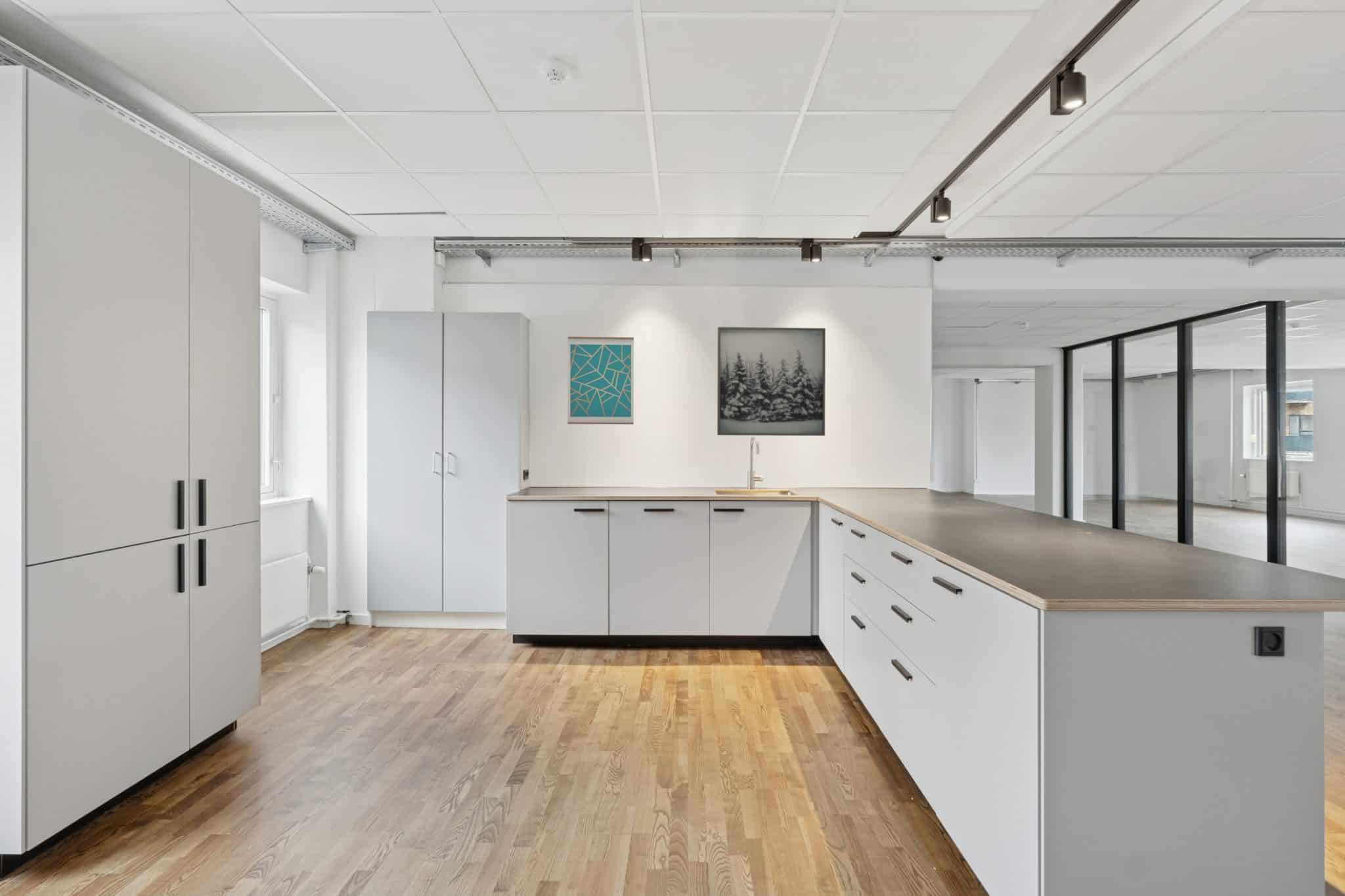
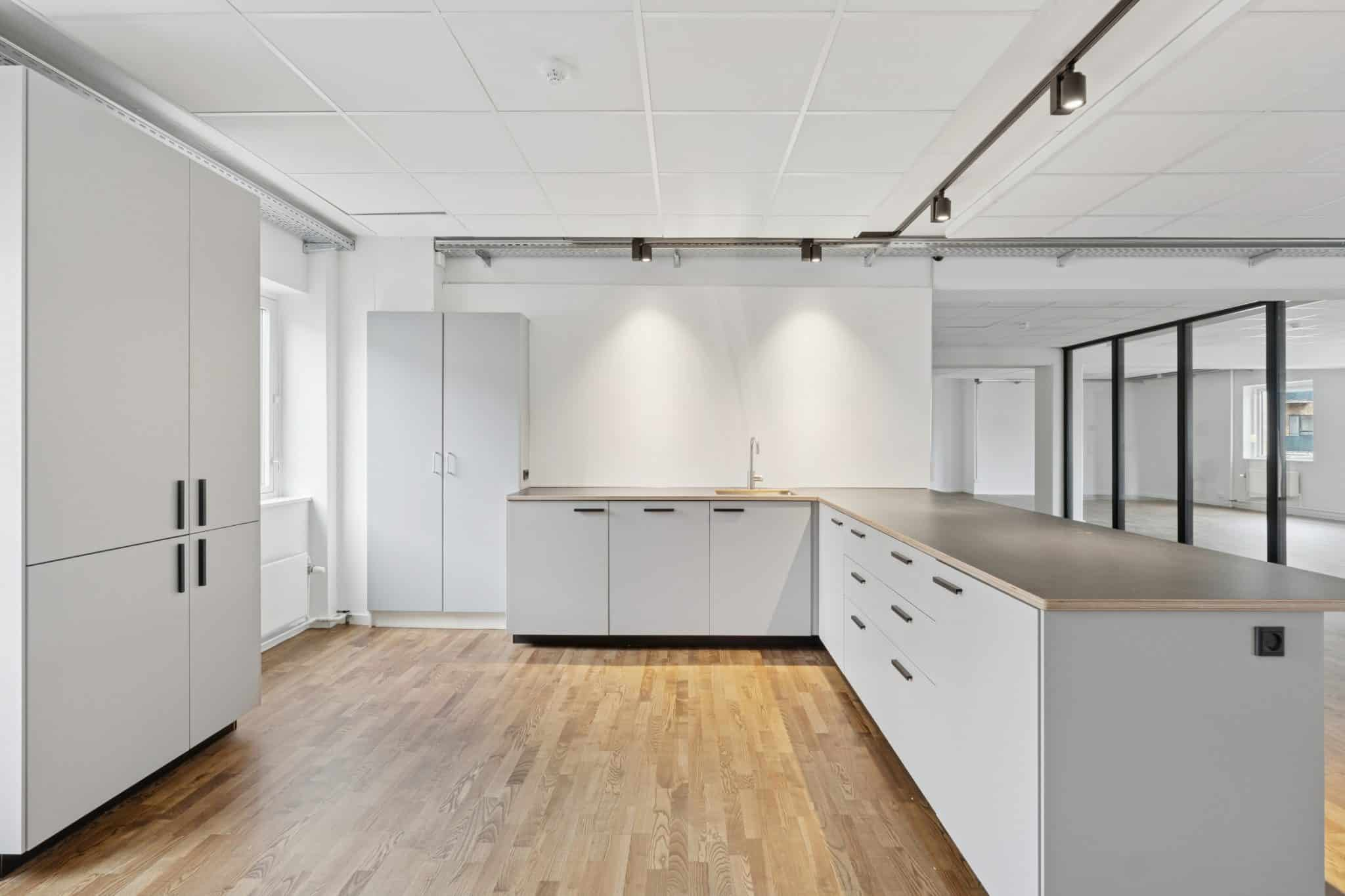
- wall art (600, 380)
- wall art (771, 381)
